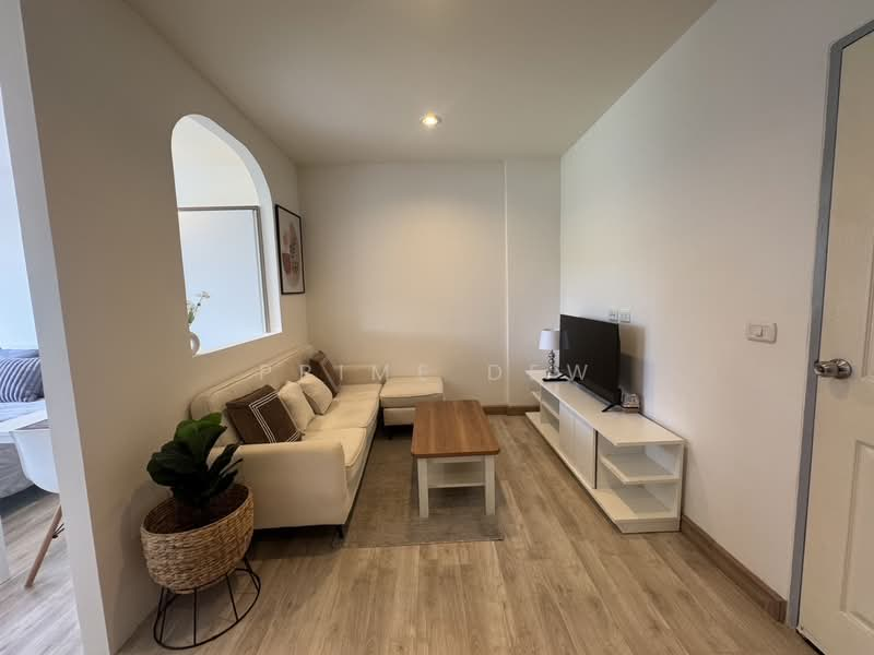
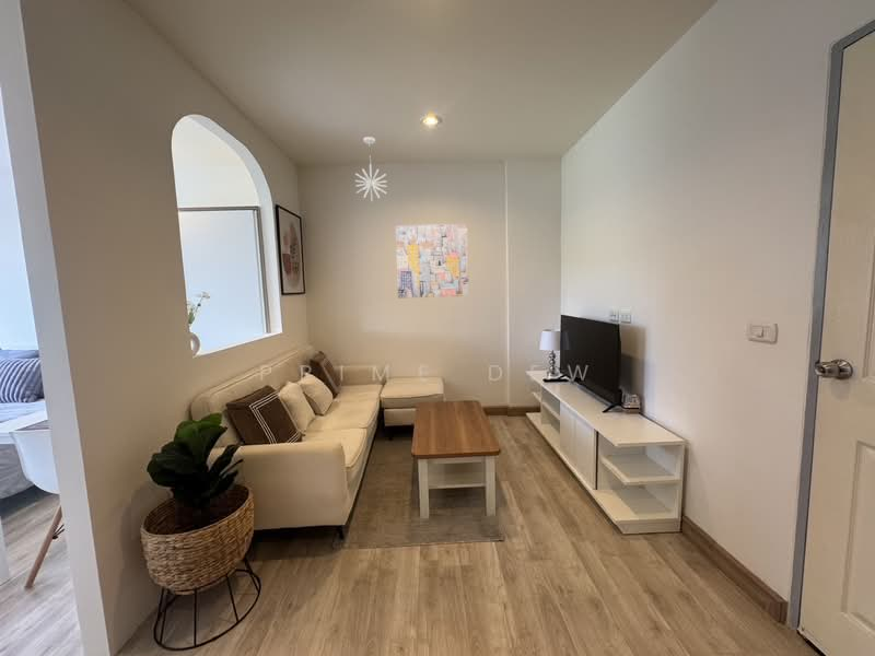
+ pendant light (370, 169)
+ wall art (432, 261)
